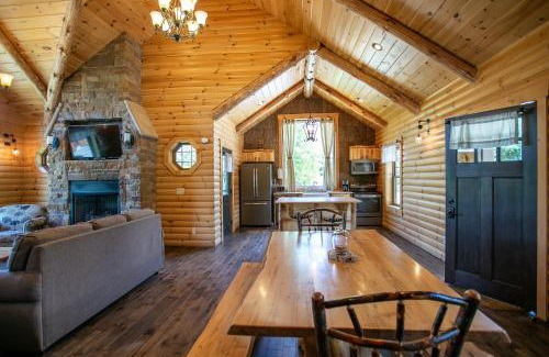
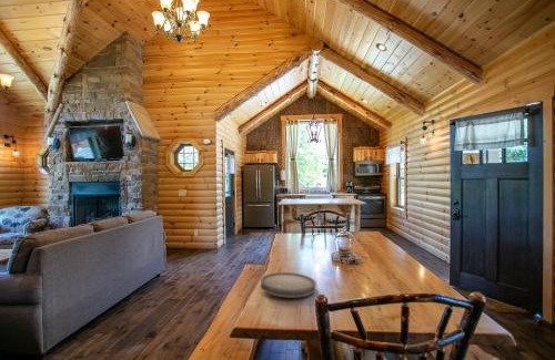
+ plate (287, 285)
